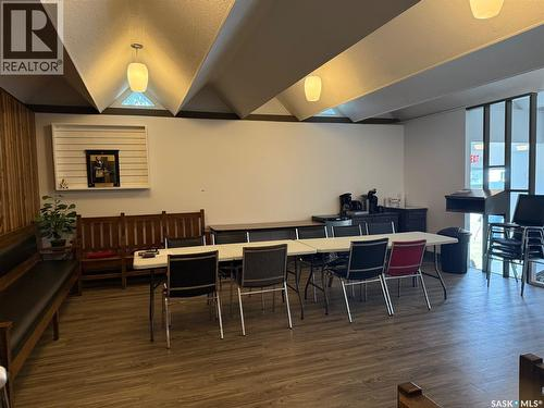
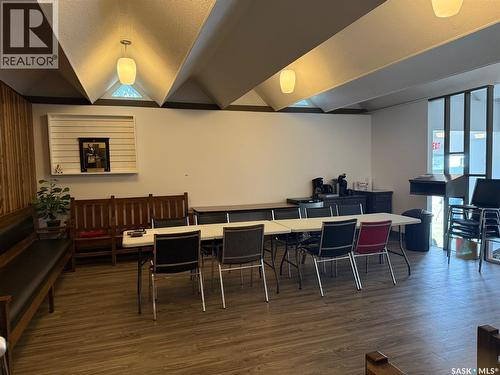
+ supplement container (466, 245)
